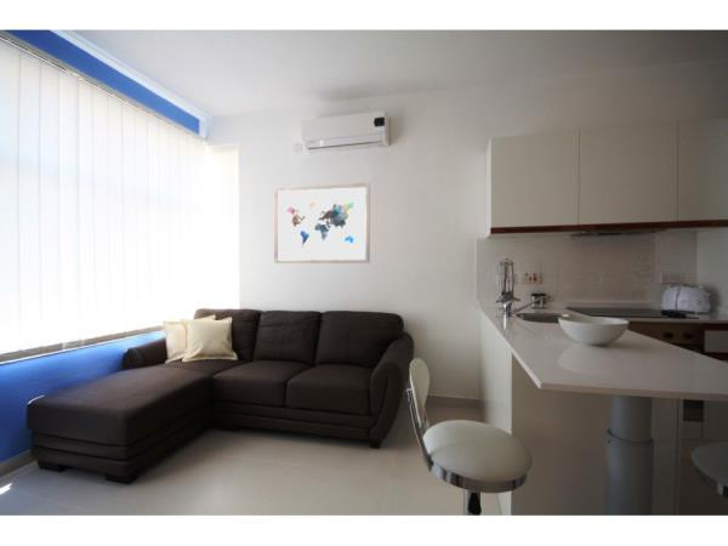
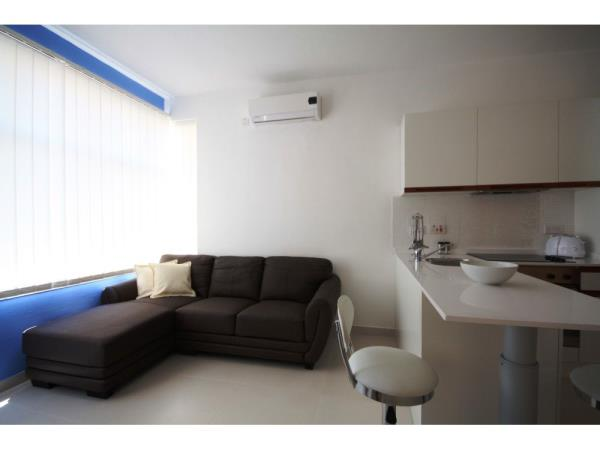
- wall art (320, 224)
